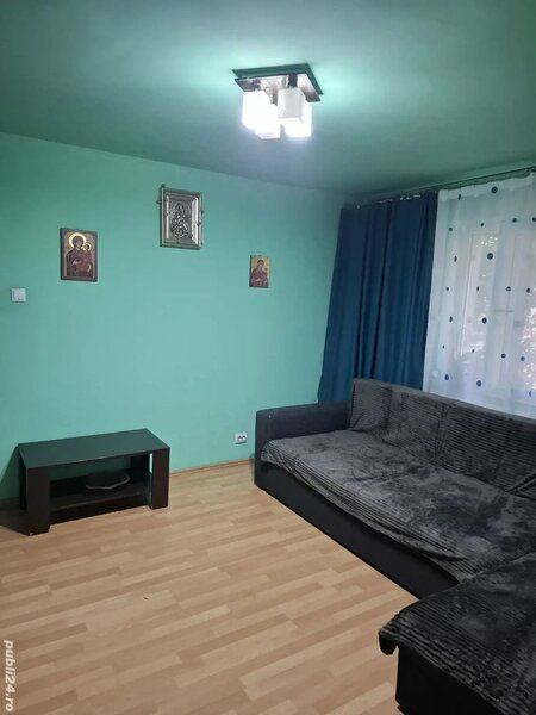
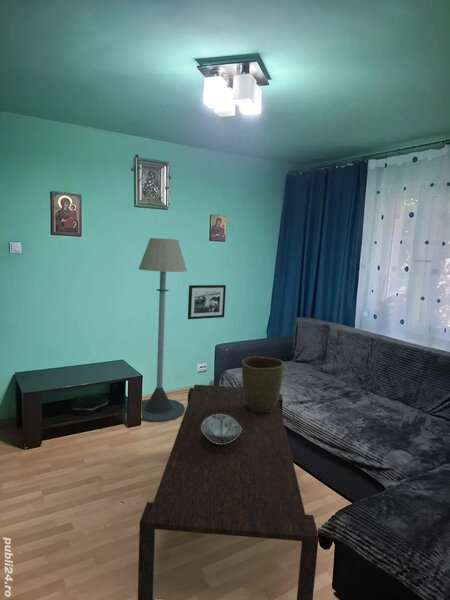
+ vase (261, 384)
+ picture frame (207, 301)
+ coffee table (230, 475)
+ floor lamp (161, 327)
+ decorative bowl (221, 431)
